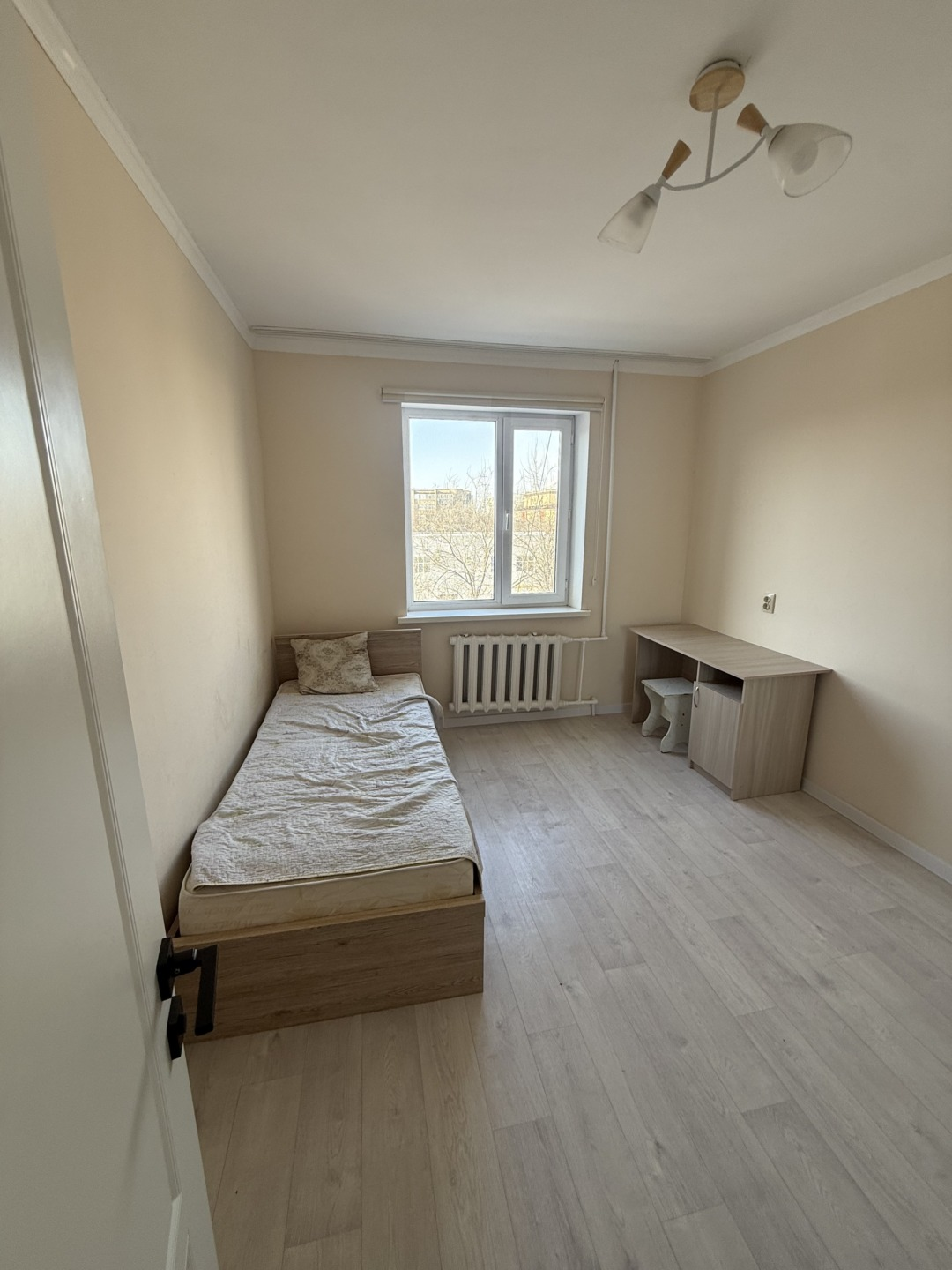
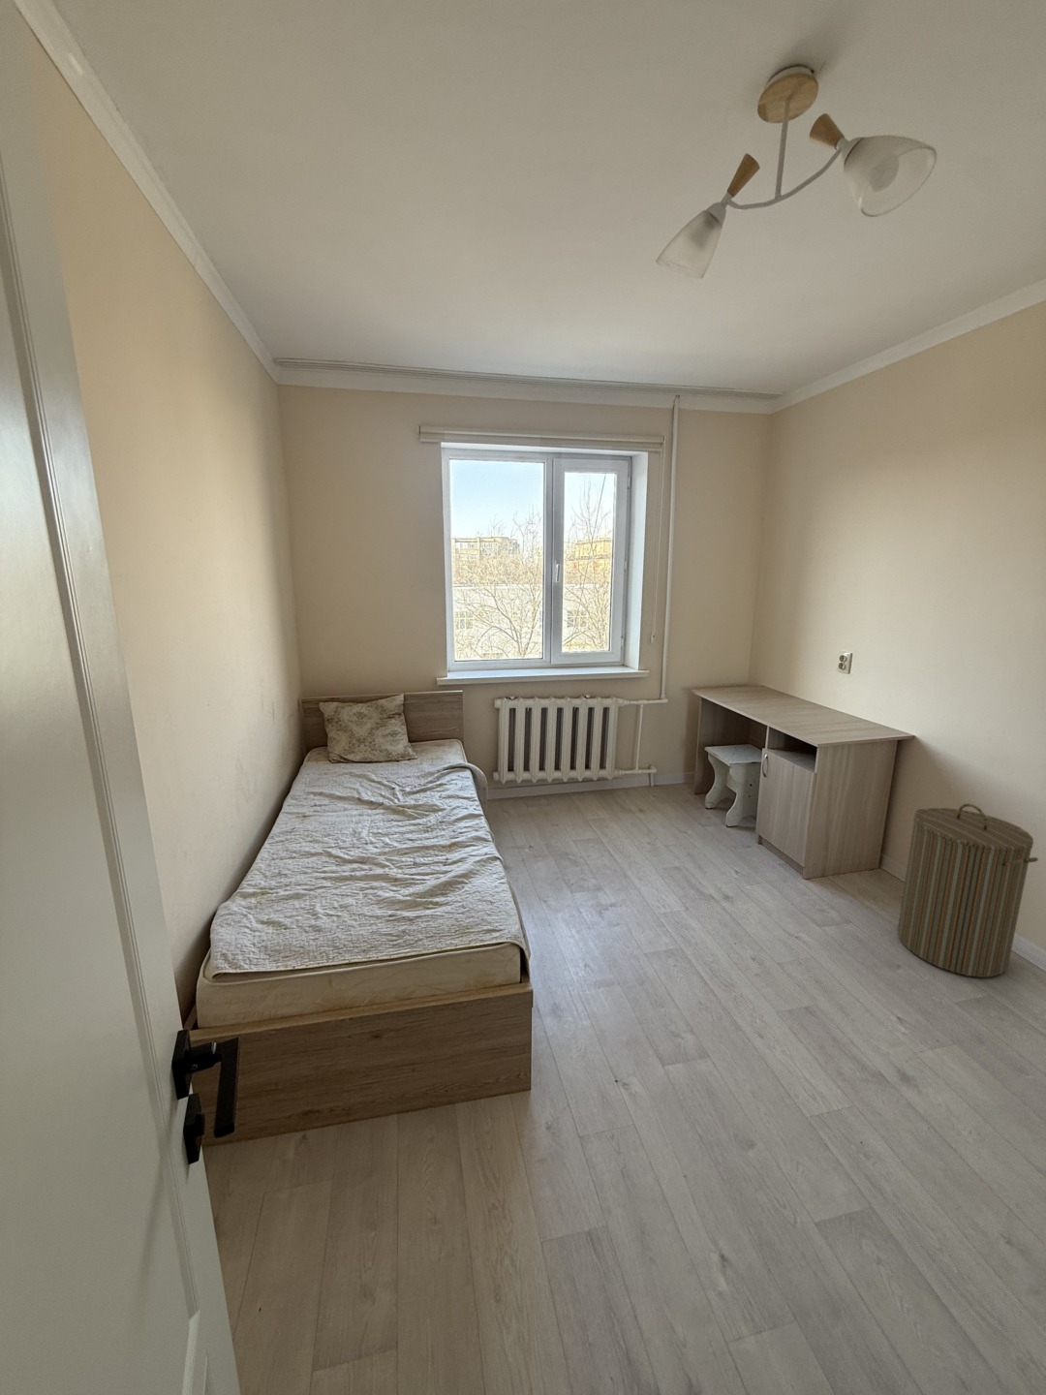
+ laundry hamper (961, 879)
